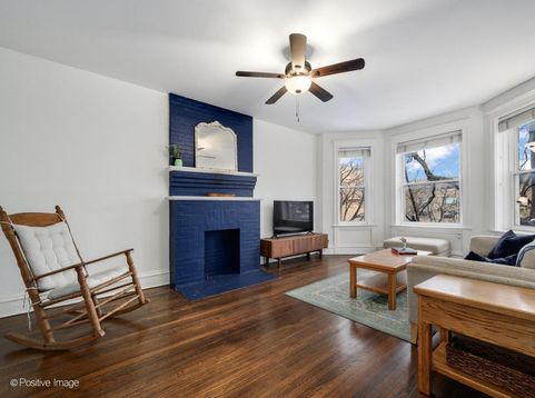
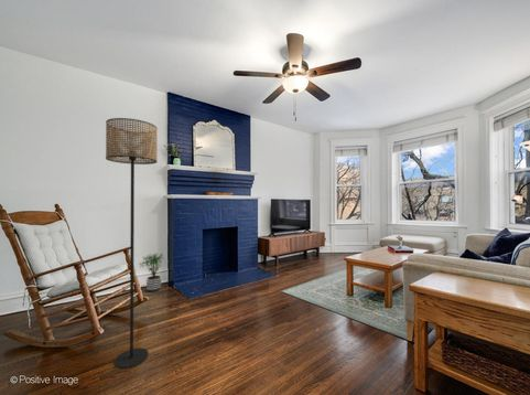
+ floor lamp (131, 241)
+ potted plant (152, 271)
